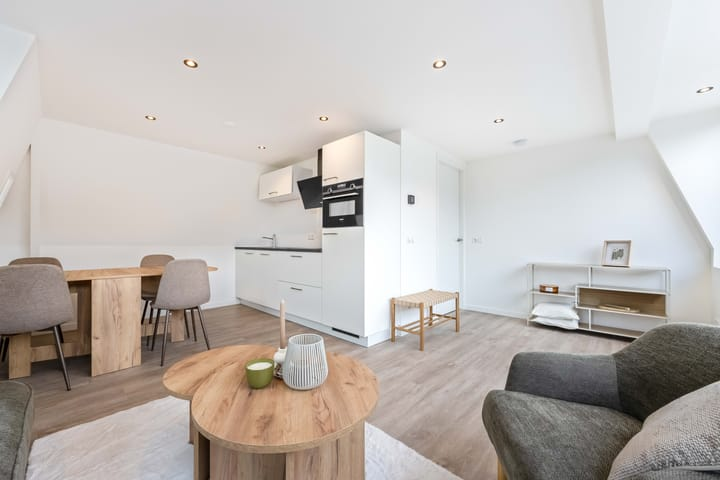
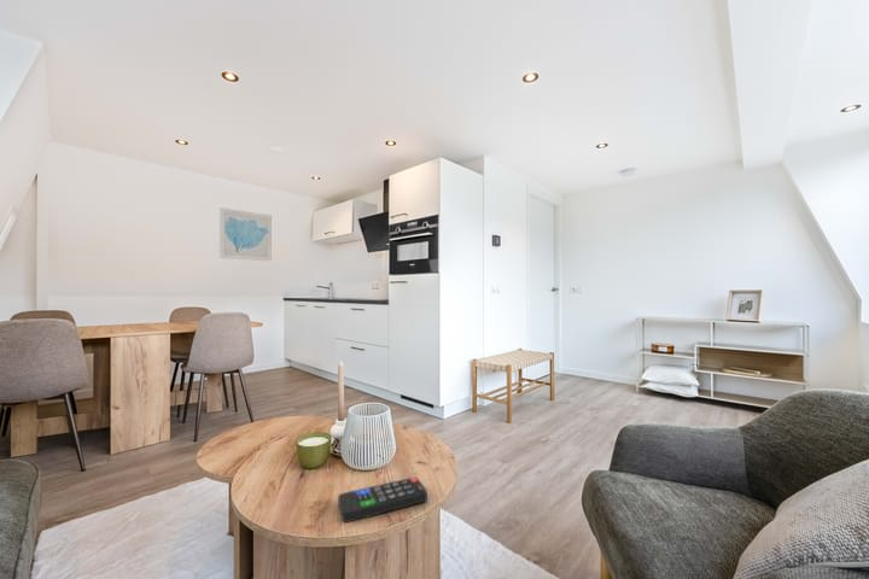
+ remote control (383, 497)
+ wall art (246, 235)
